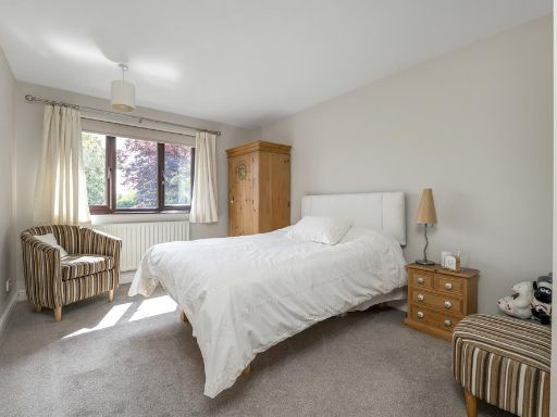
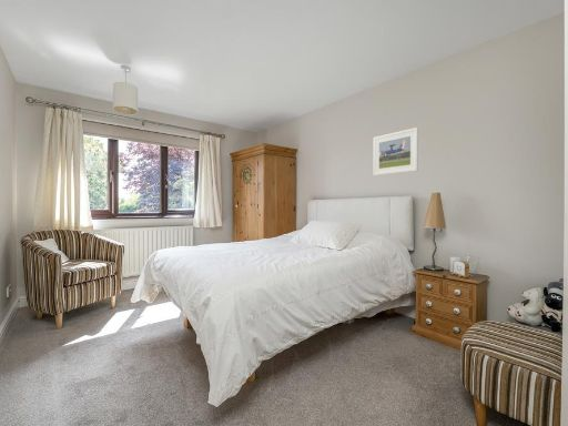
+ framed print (394, 153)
